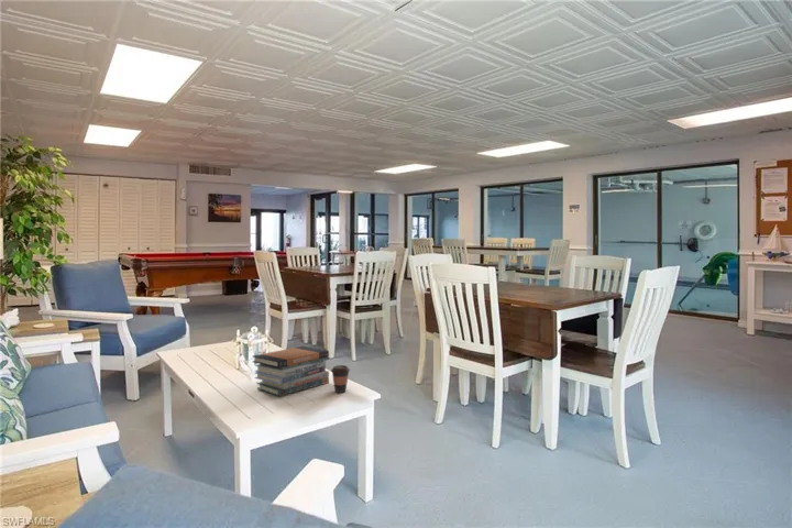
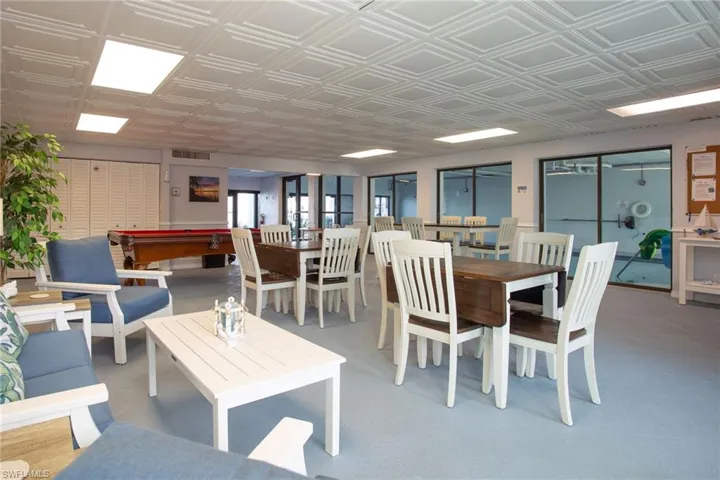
- coffee cup (340, 378)
- book stack (292, 370)
